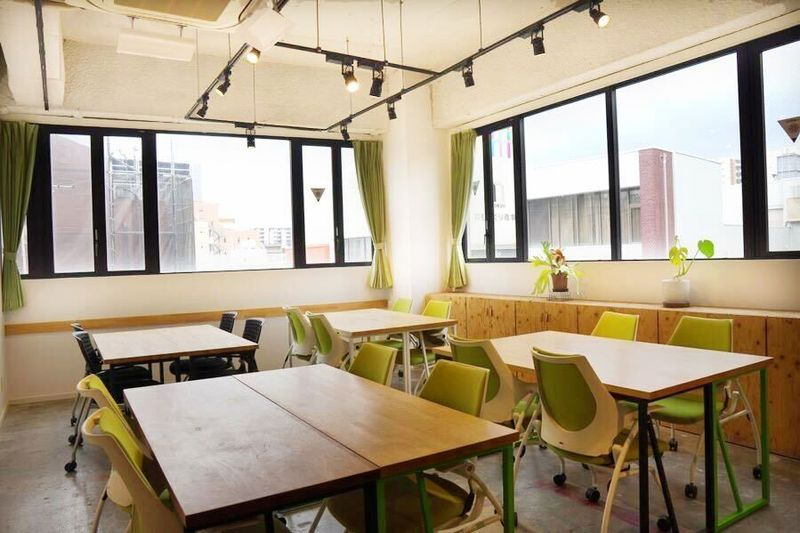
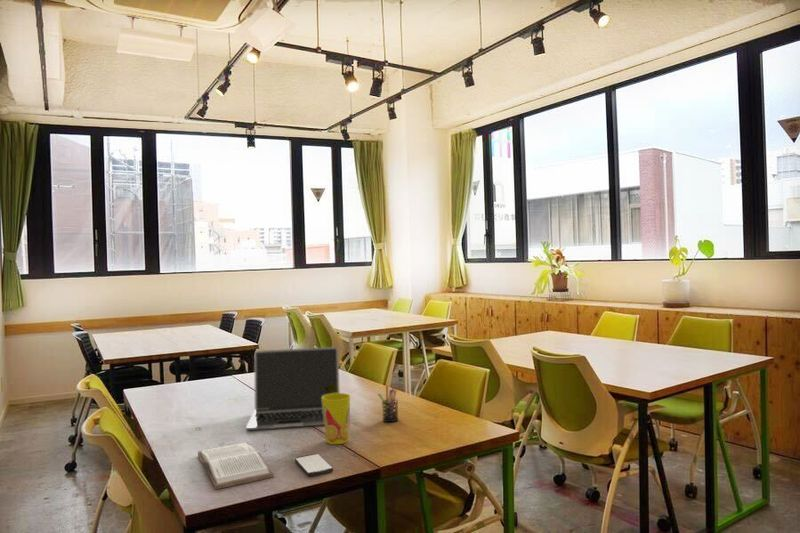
+ laptop (295, 385)
+ pen holder (387, 403)
+ smartphone (313, 464)
+ cup (336, 418)
+ book (233, 460)
